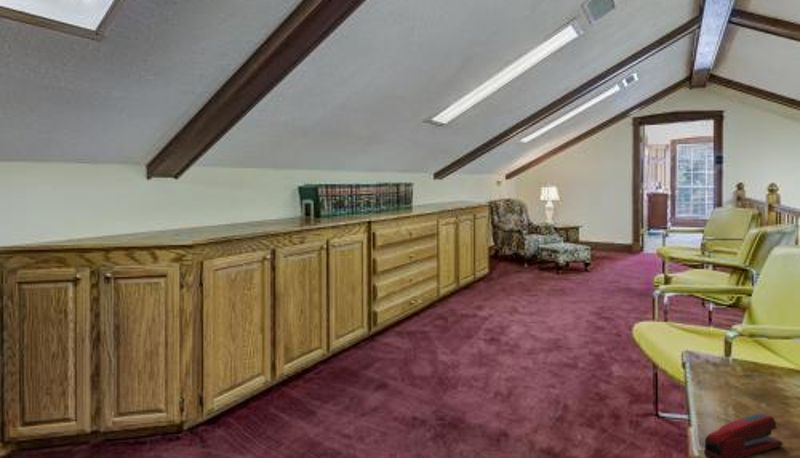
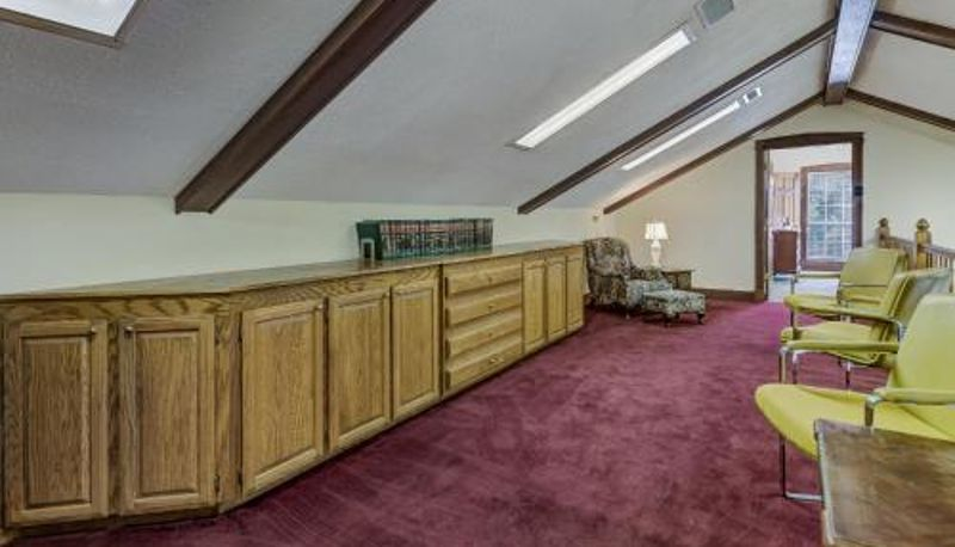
- stapler (743, 434)
